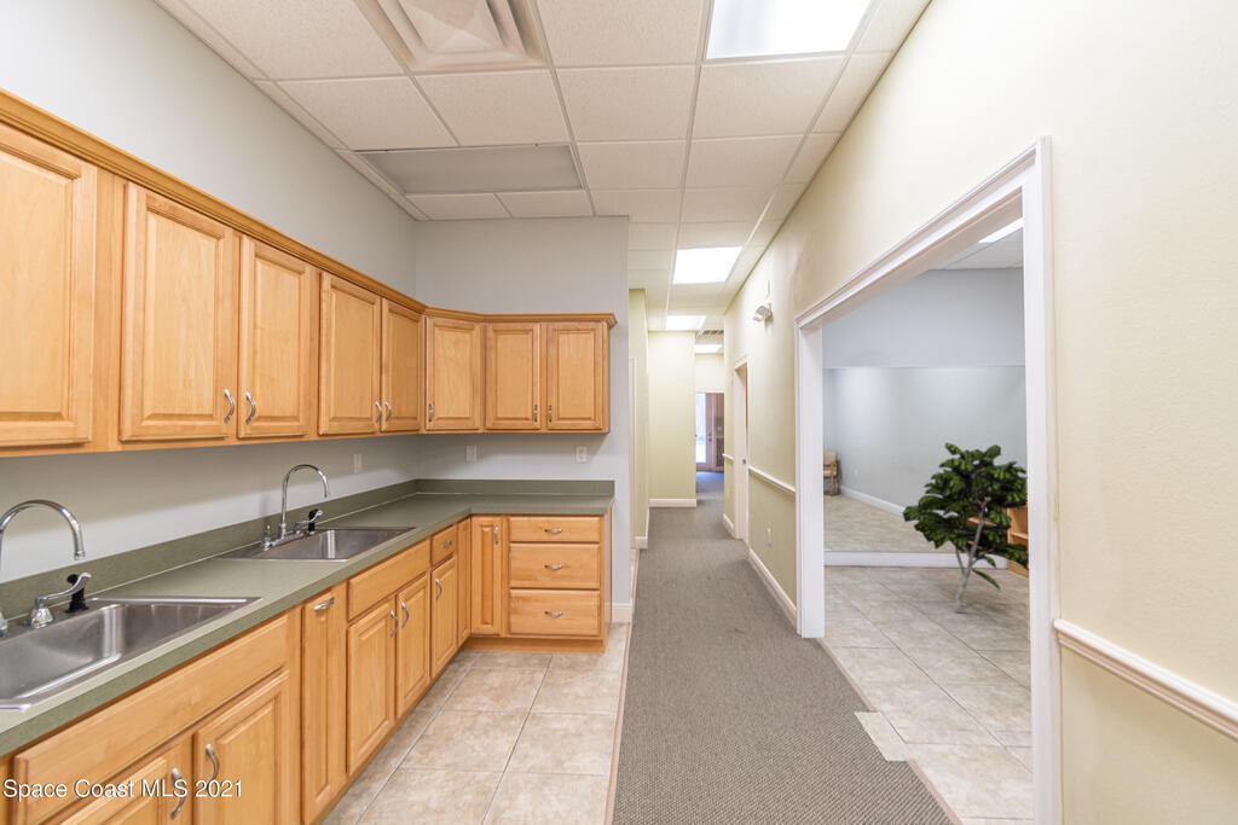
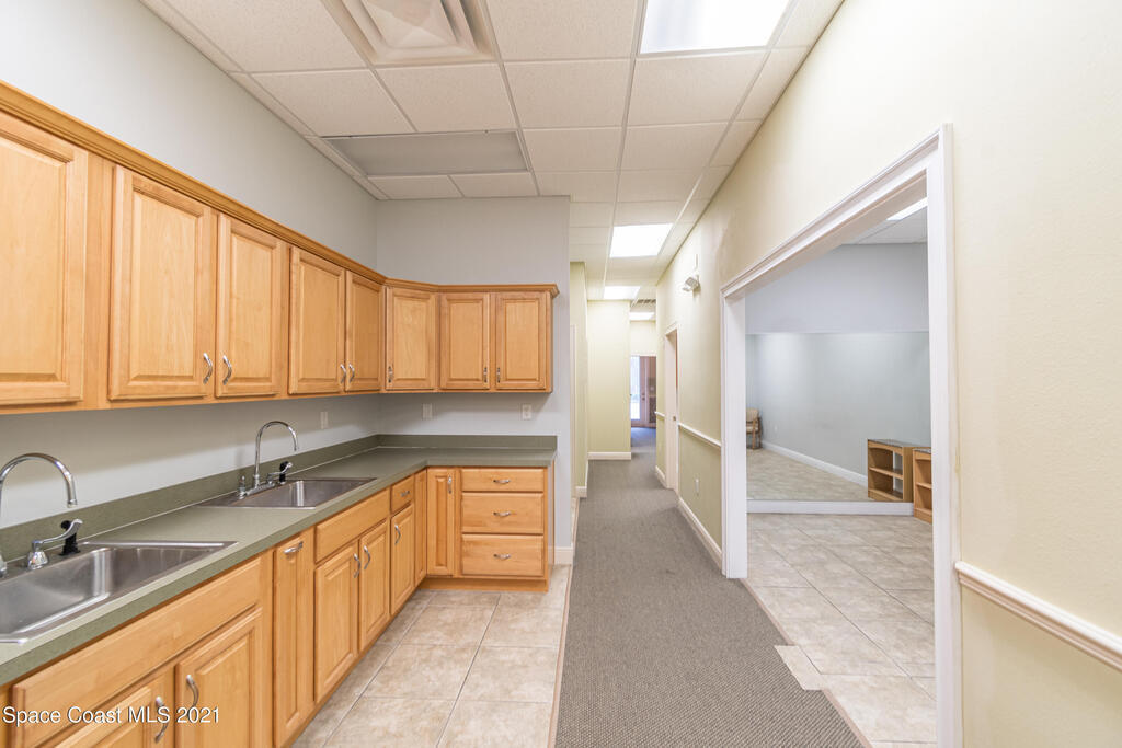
- indoor plant (964, 525)
